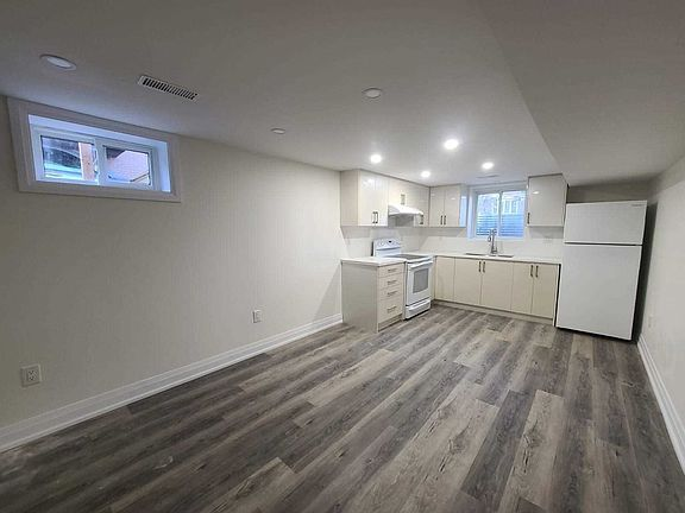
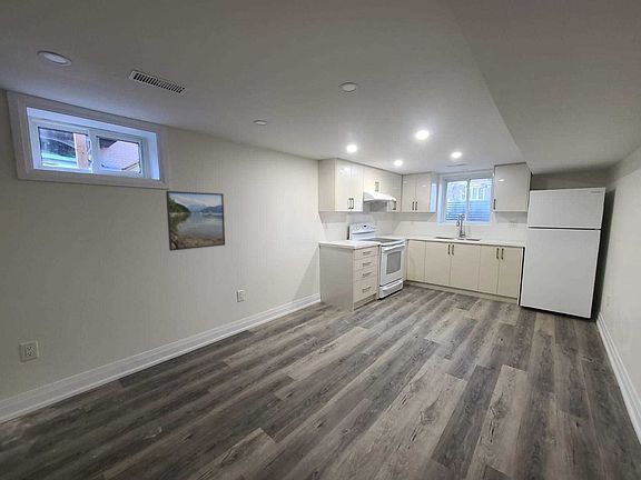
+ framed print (197, 220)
